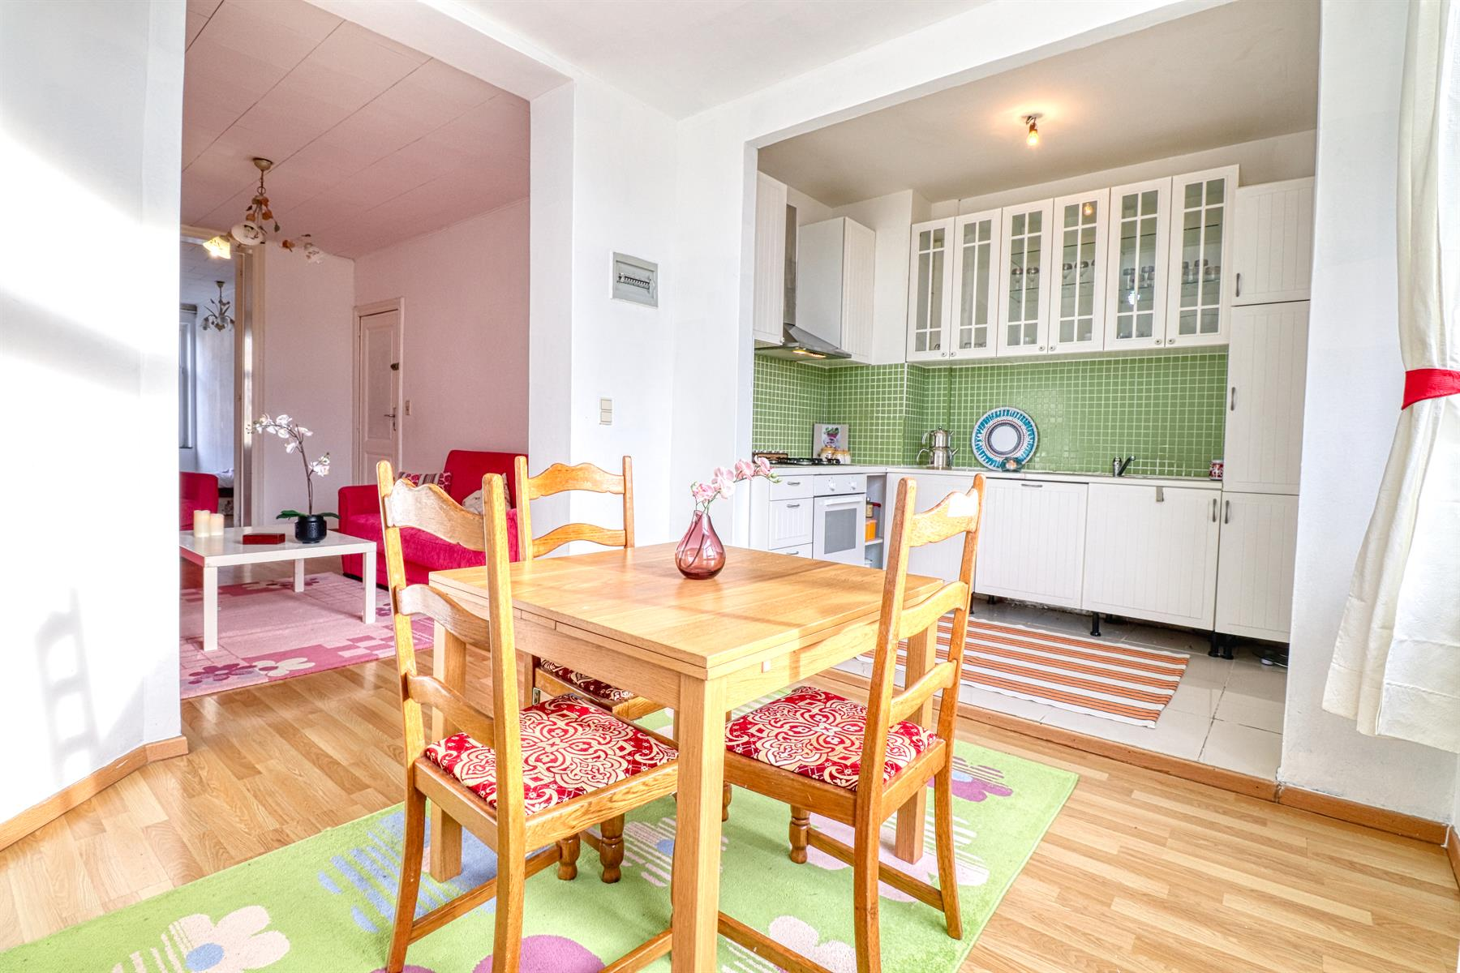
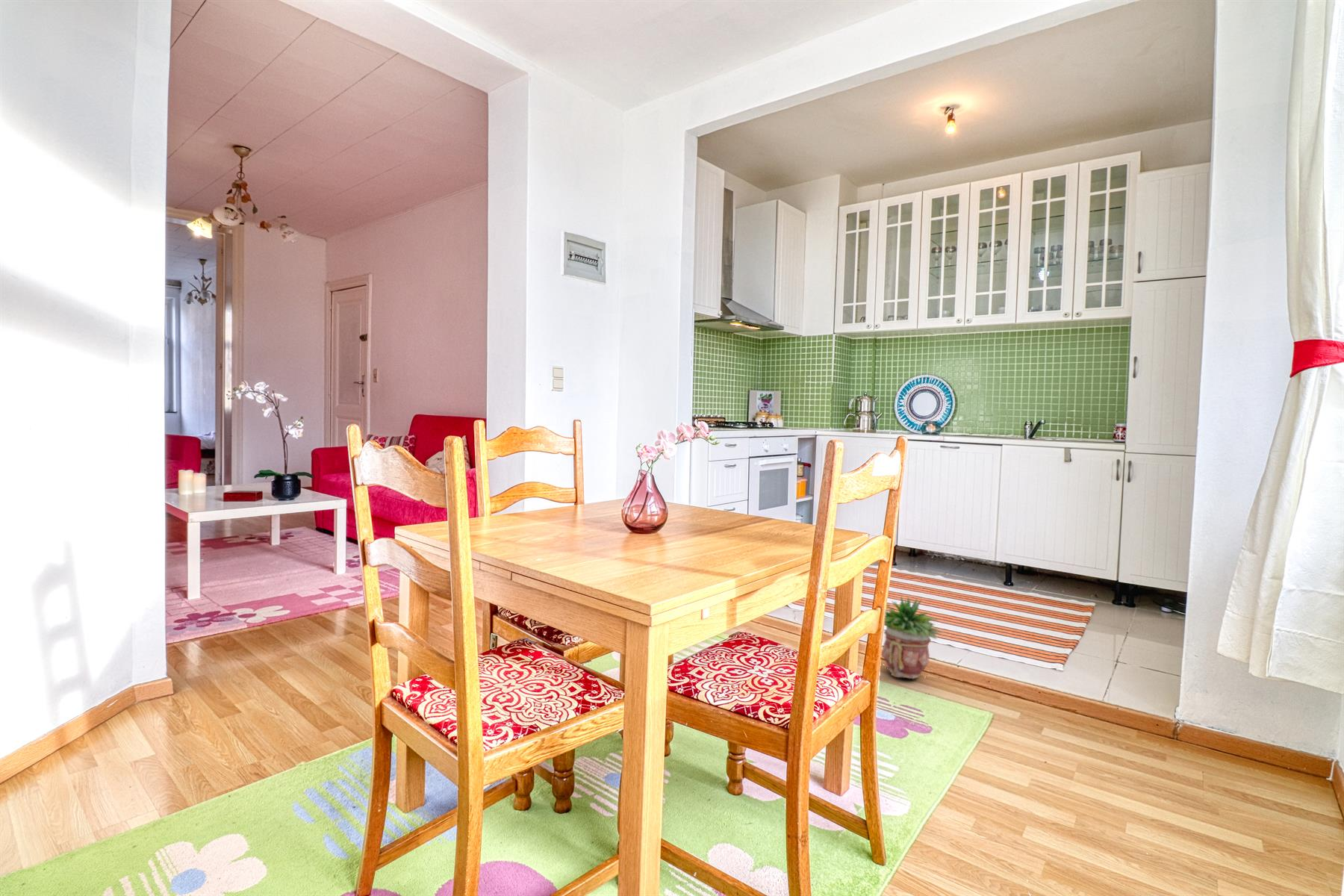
+ potted plant (907, 635)
